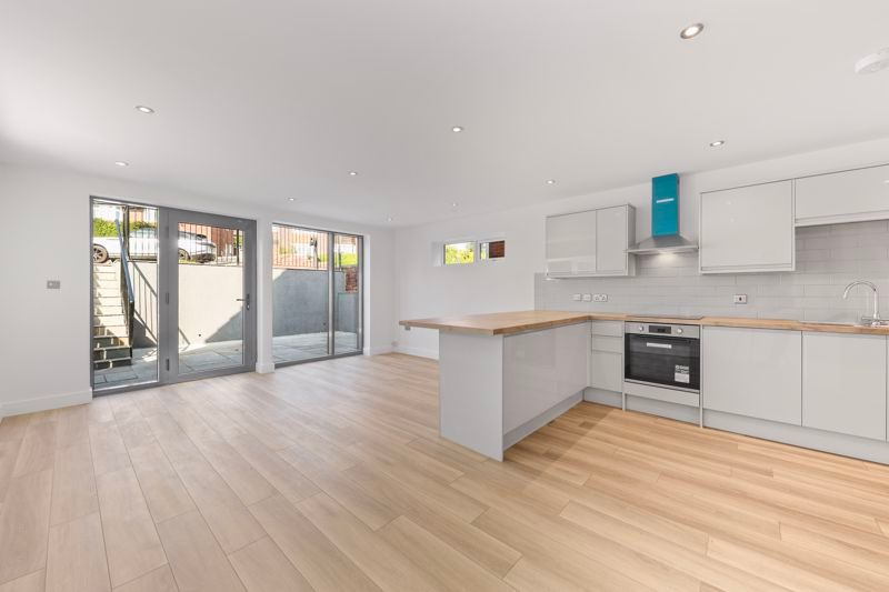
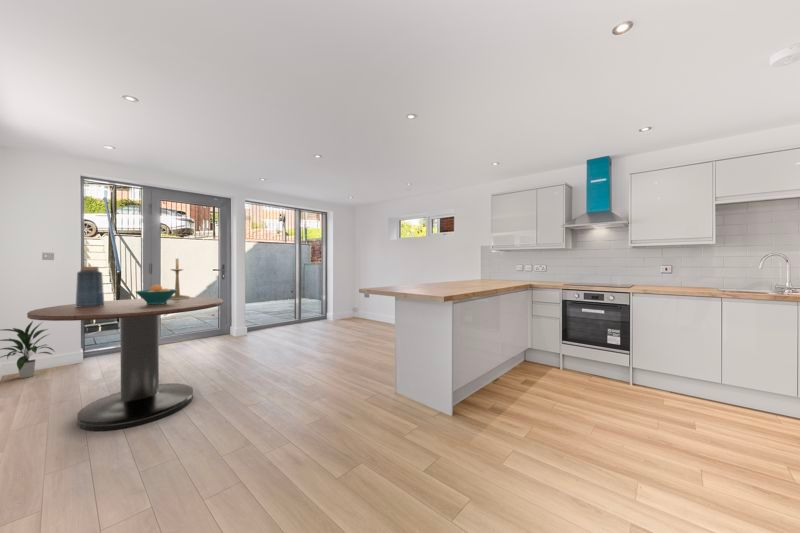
+ fruit bowl (156, 293)
+ indoor plant (24, 350)
+ candlestick (177, 275)
+ dining table (140, 355)
+ vase (90, 286)
